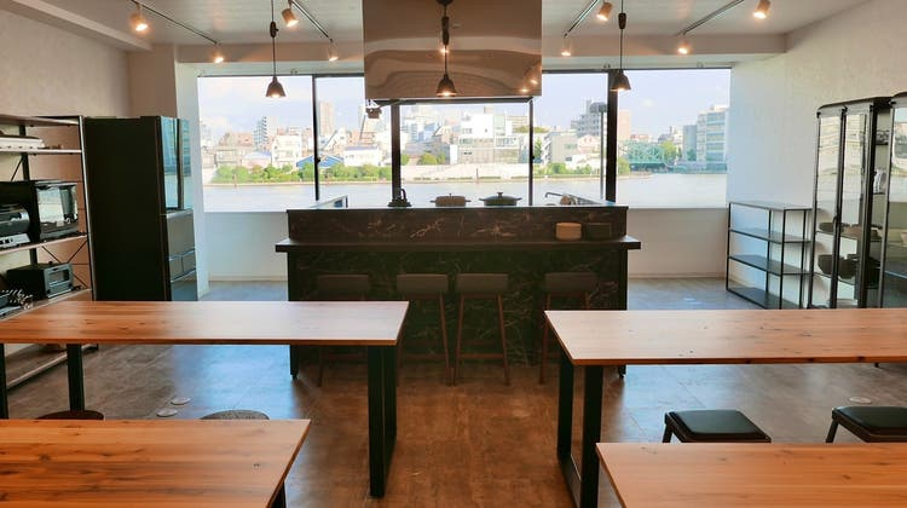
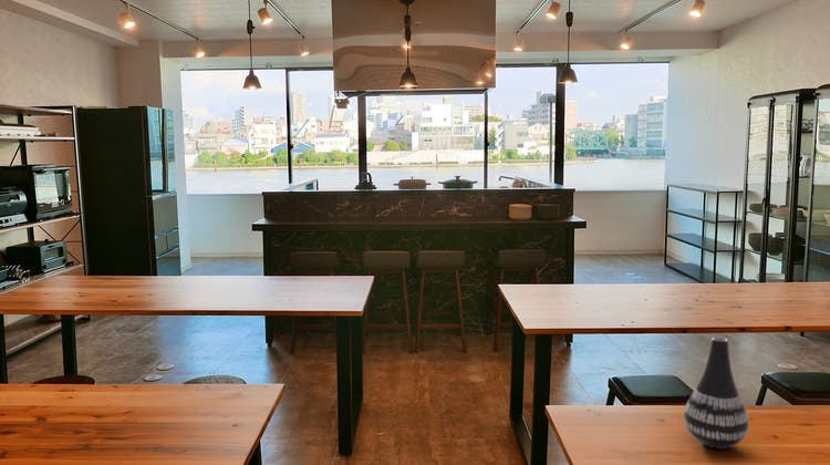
+ vase (717, 391)
